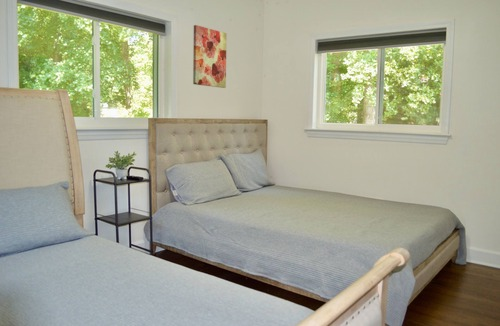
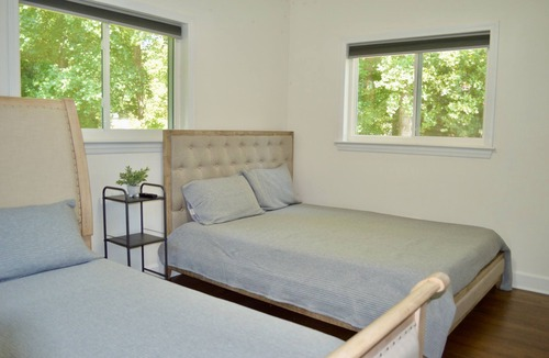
- wall art (210, 57)
